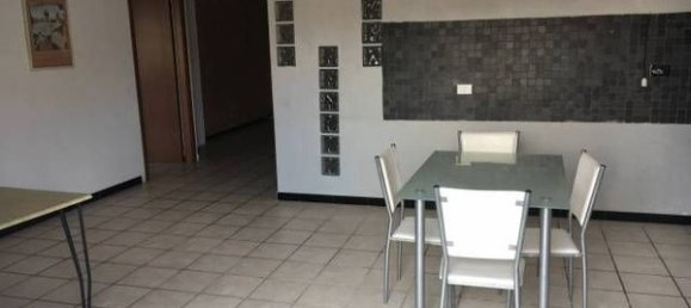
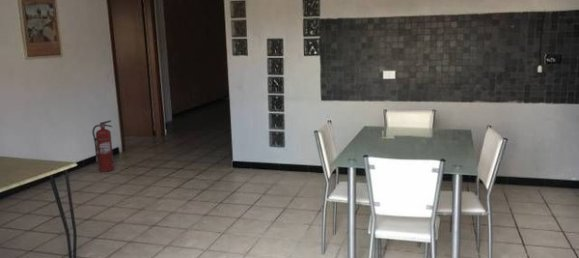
+ fire extinguisher (104, 145)
